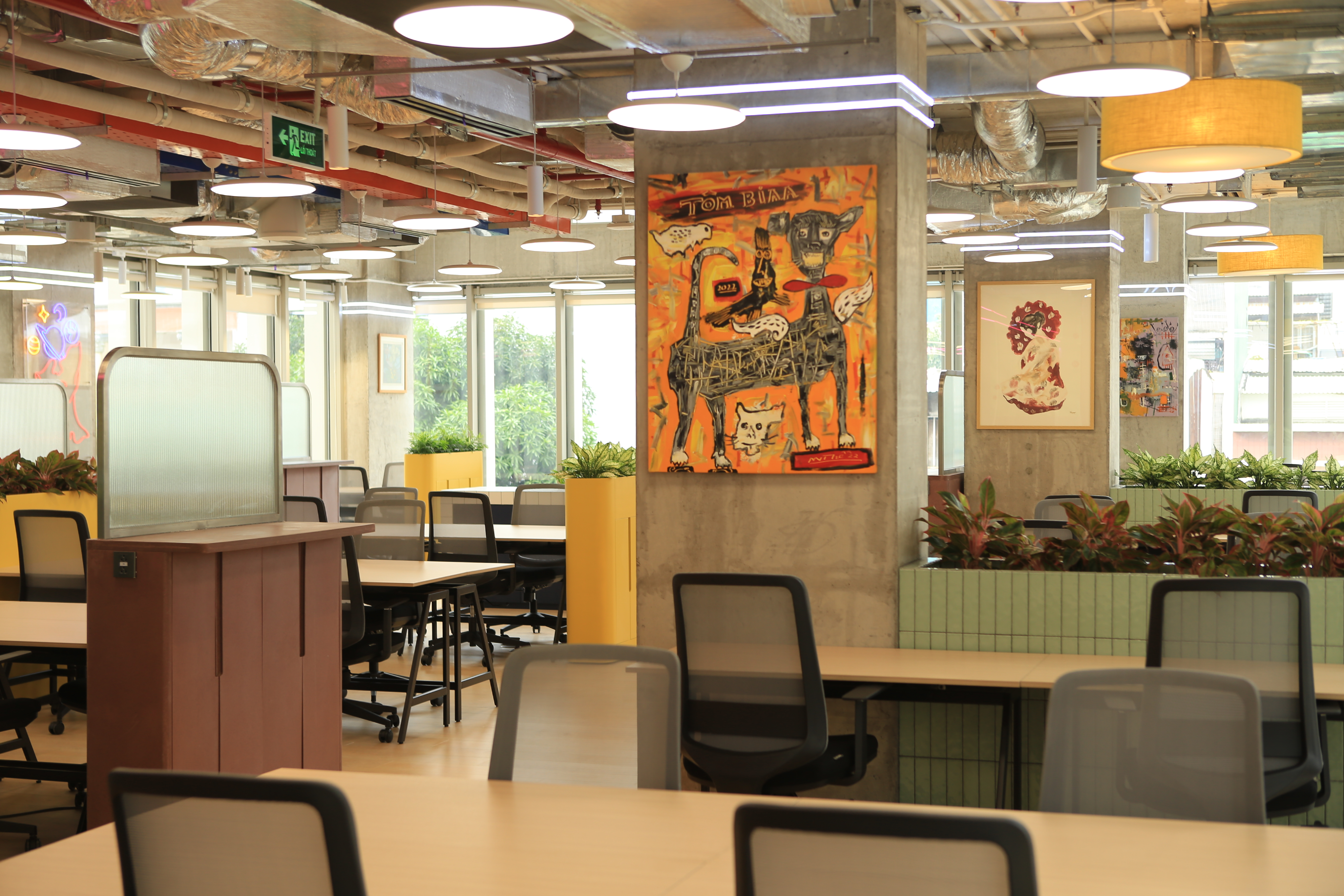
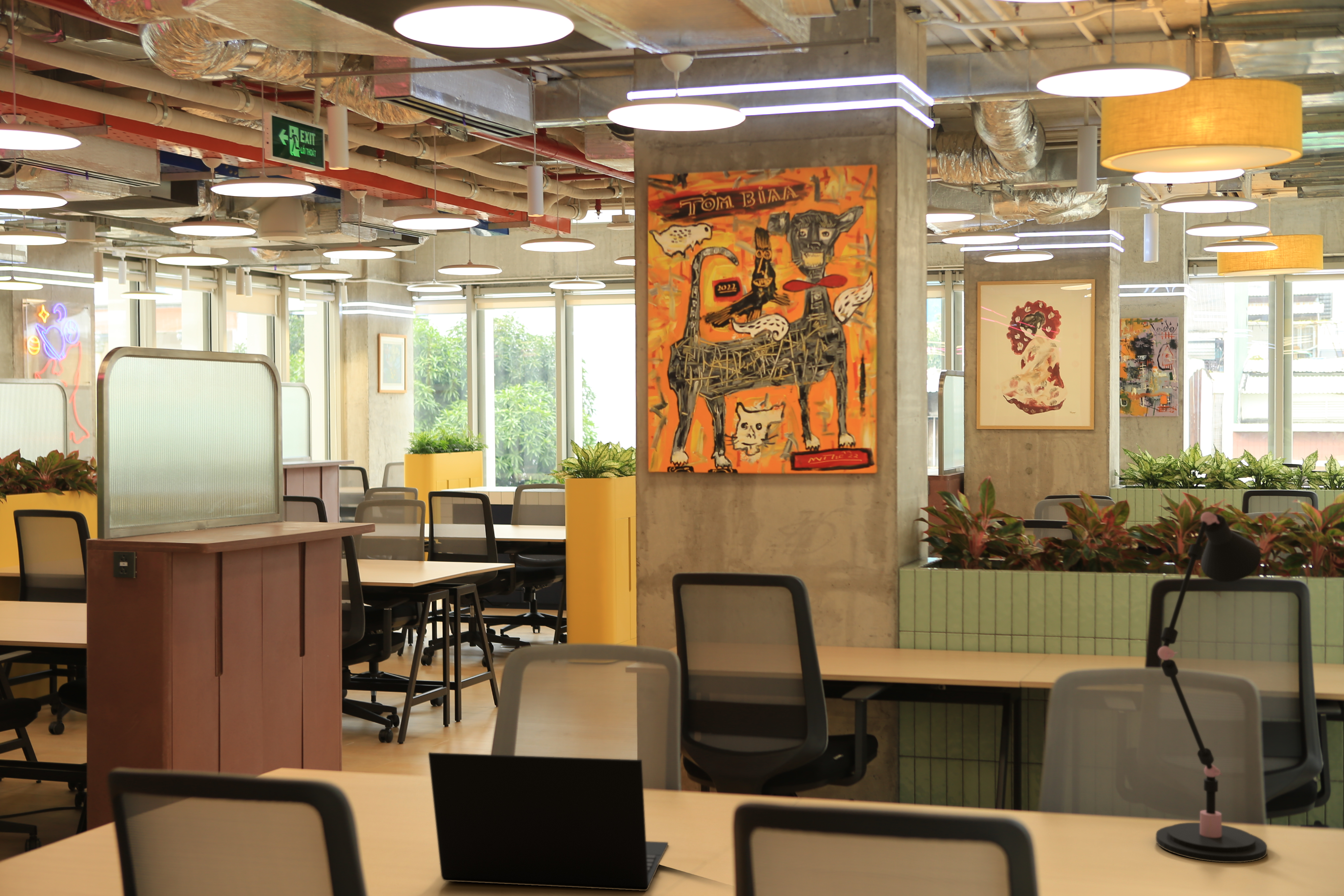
+ desk lamp (1181, 689)
+ laptop (555, 803)
